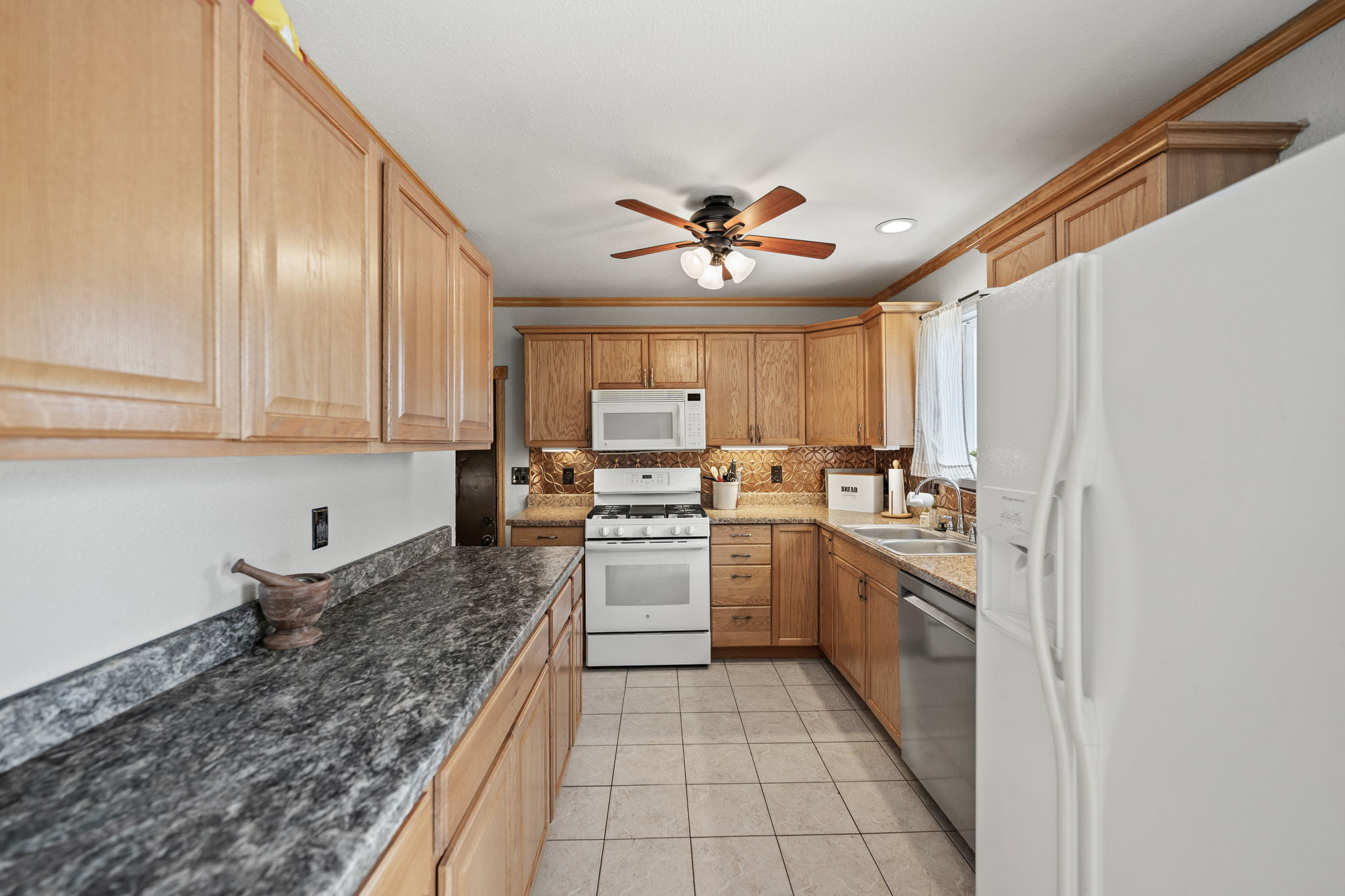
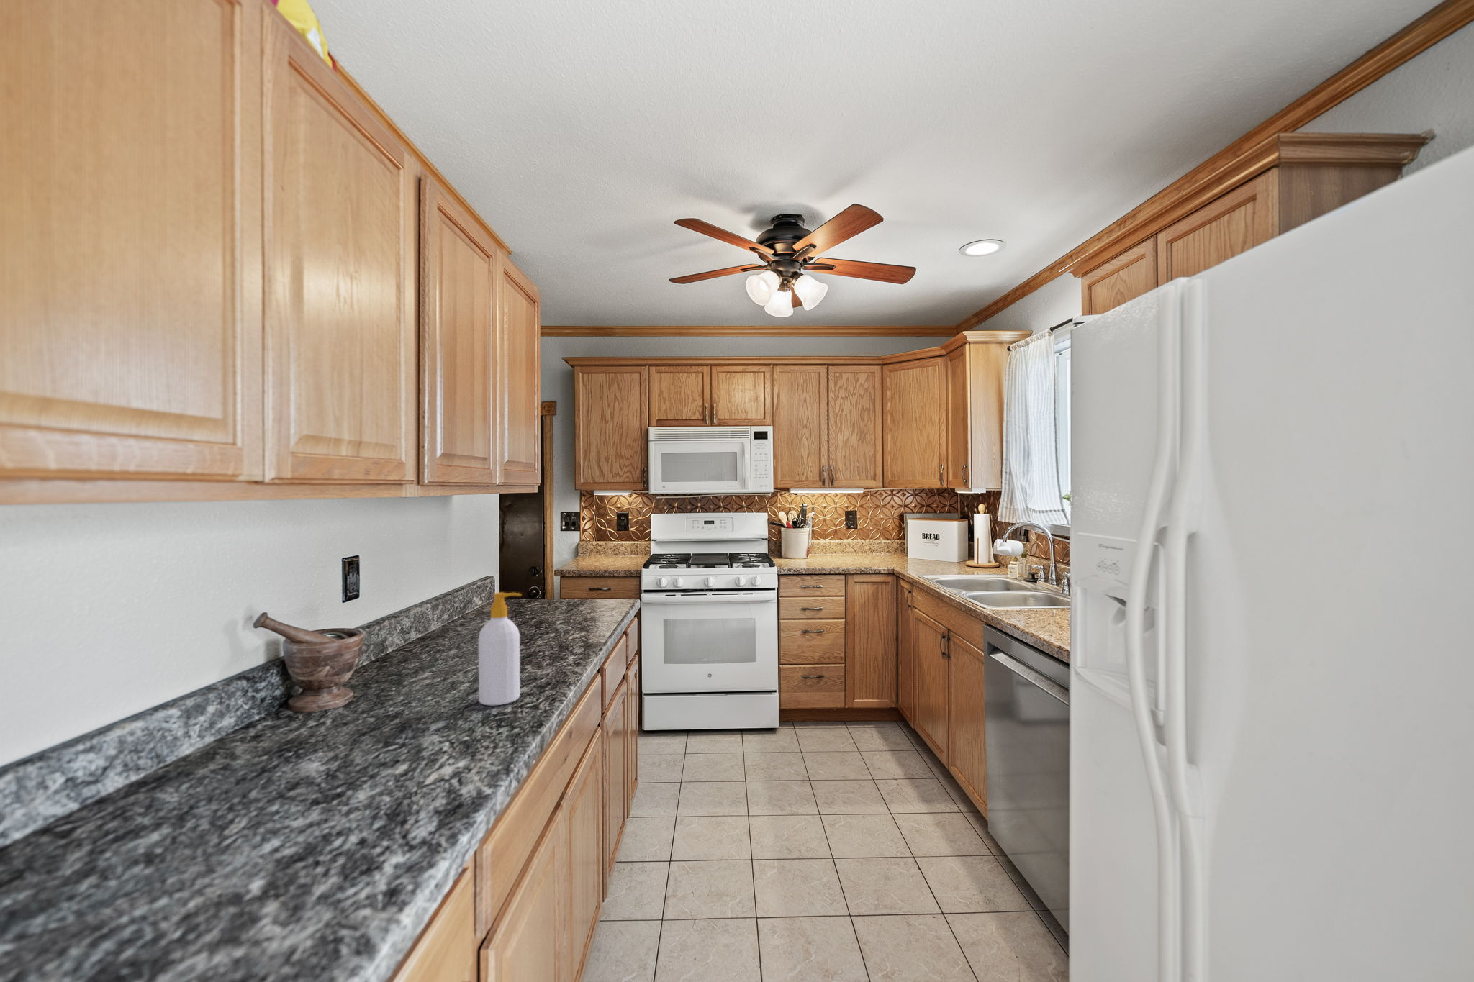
+ soap bottle (501, 646)
